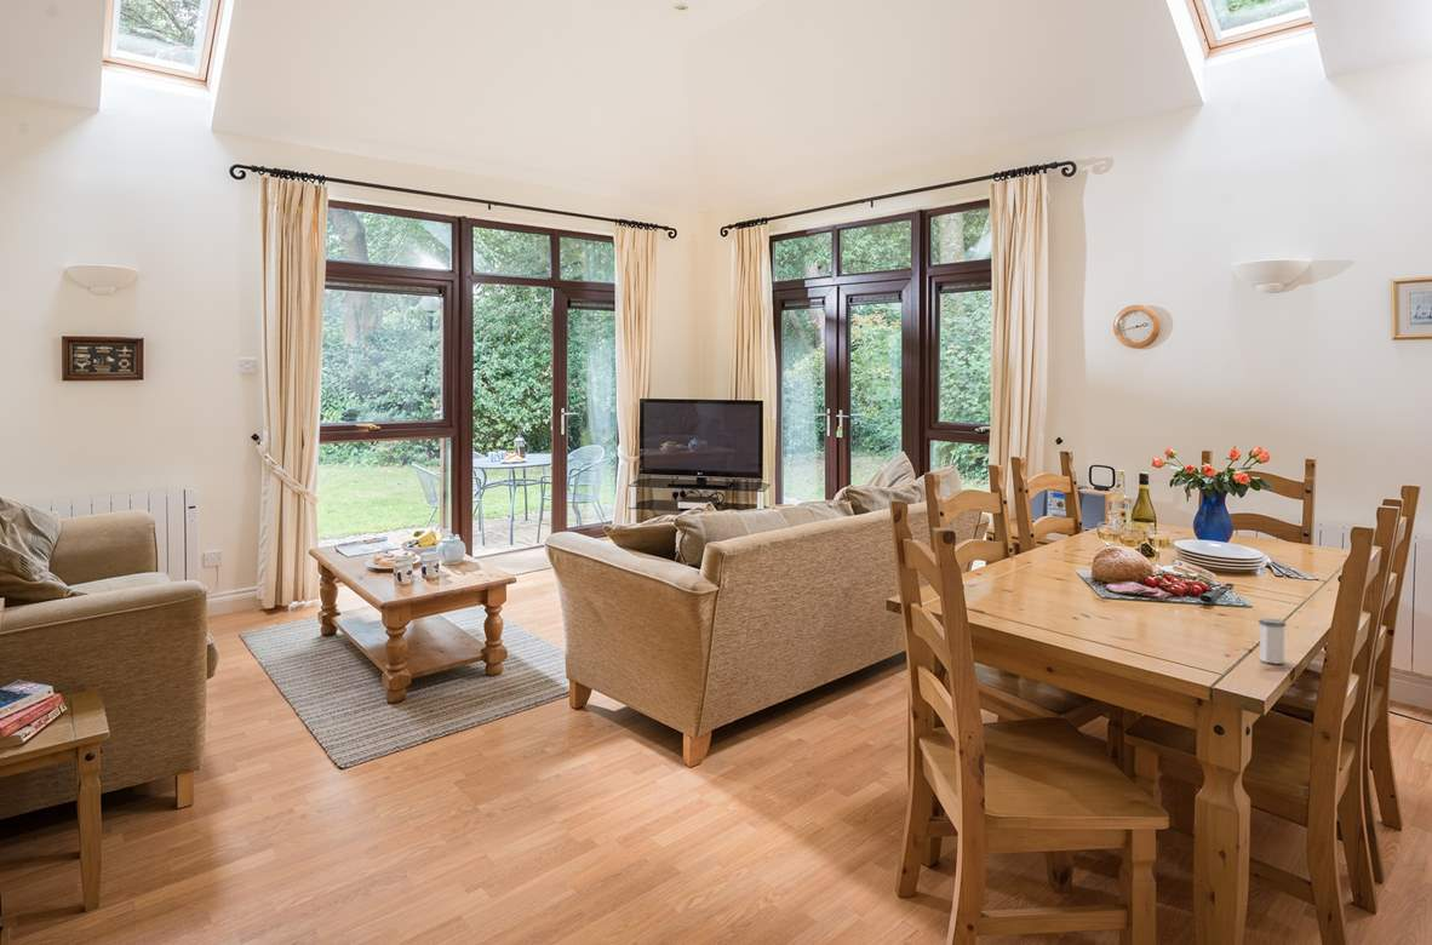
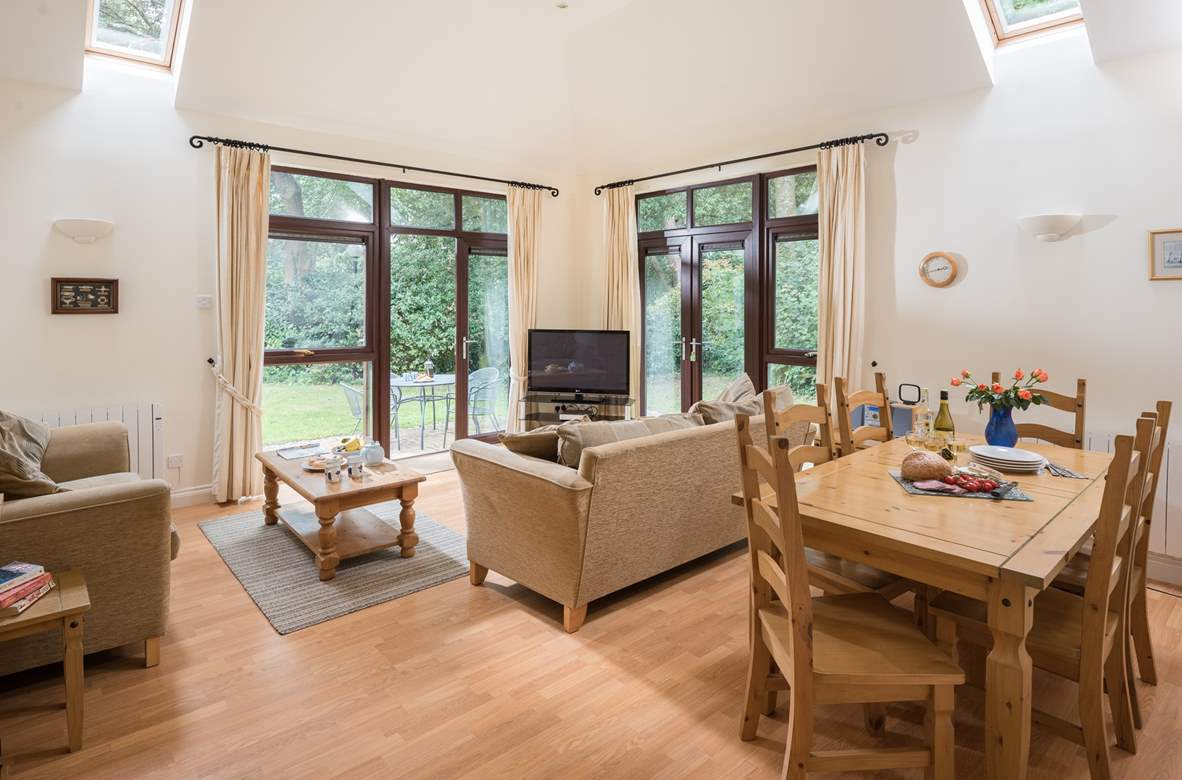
- salt shaker (1271, 640)
